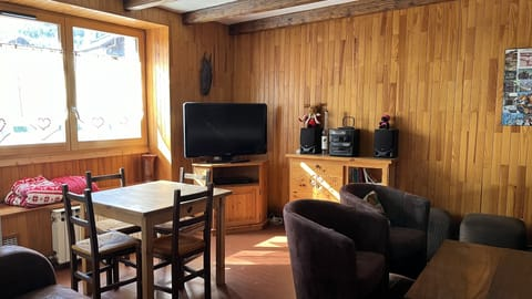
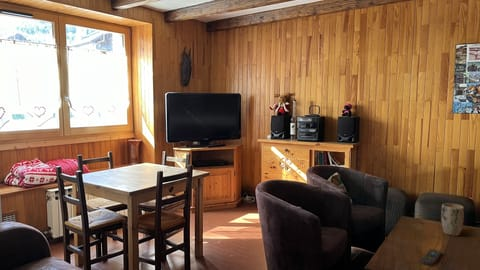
+ plant pot (452, 219)
+ remote control (431, 256)
